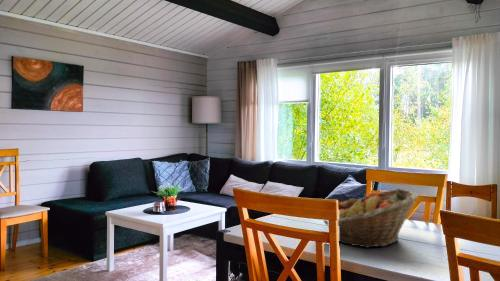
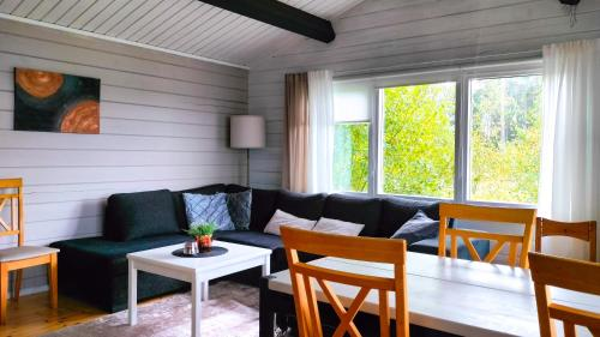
- fruit basket (368, 213)
